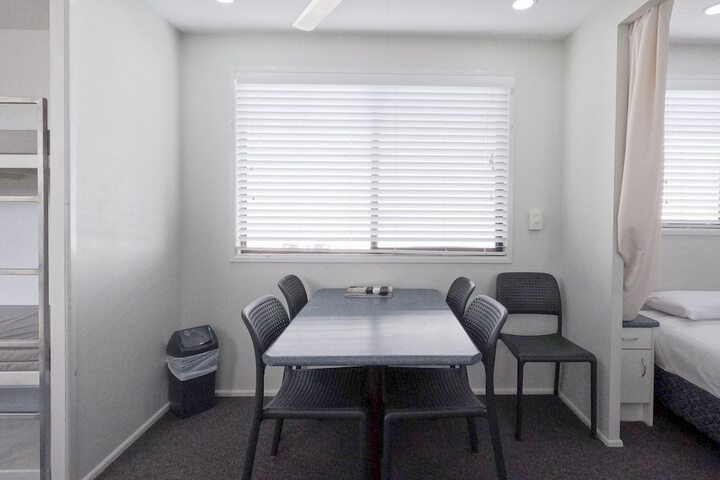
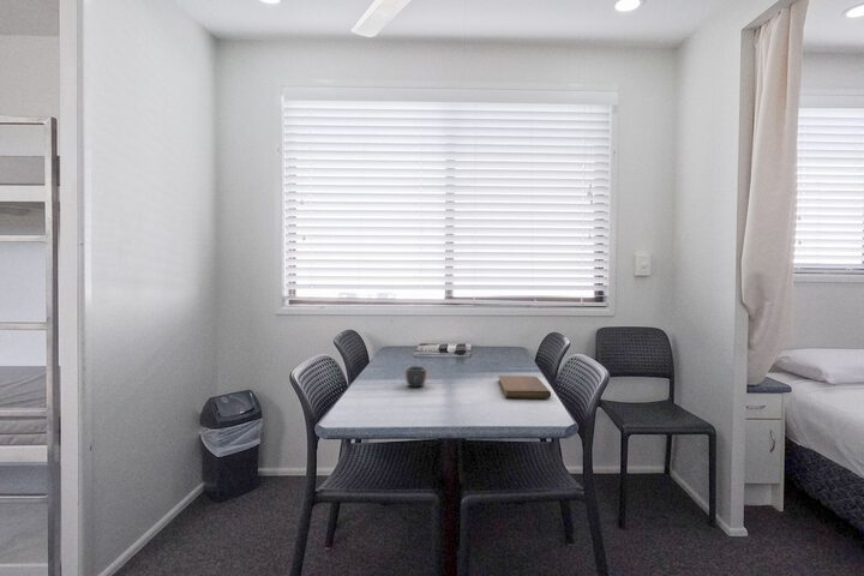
+ notebook (522, 385)
+ mug (415, 377)
